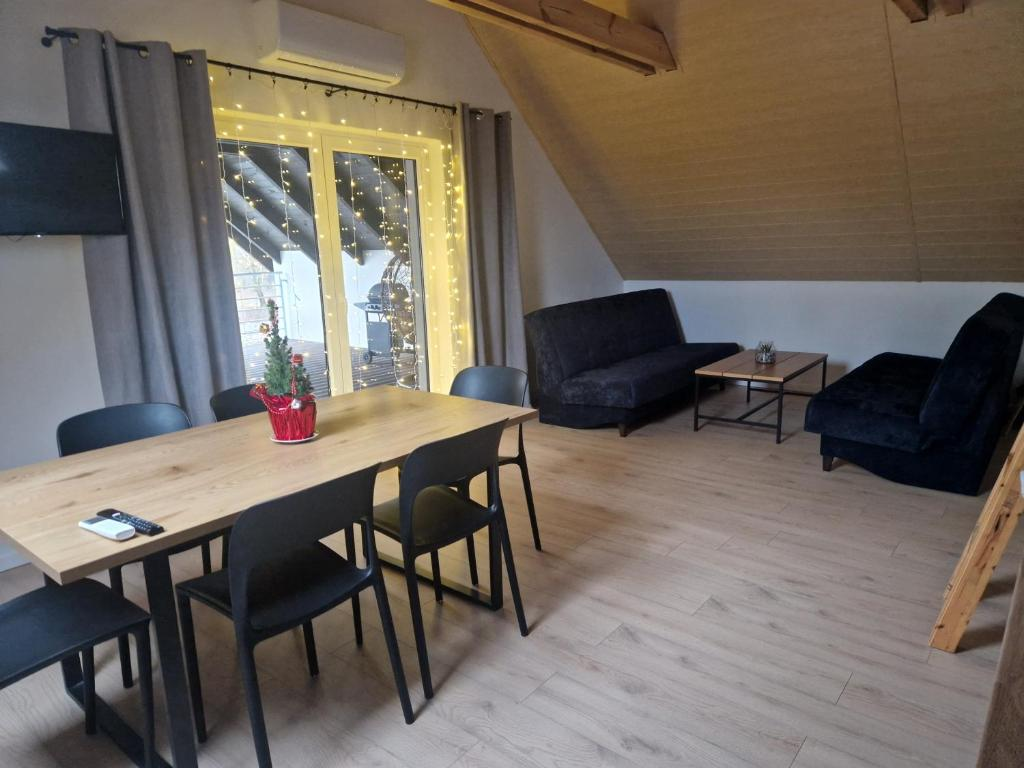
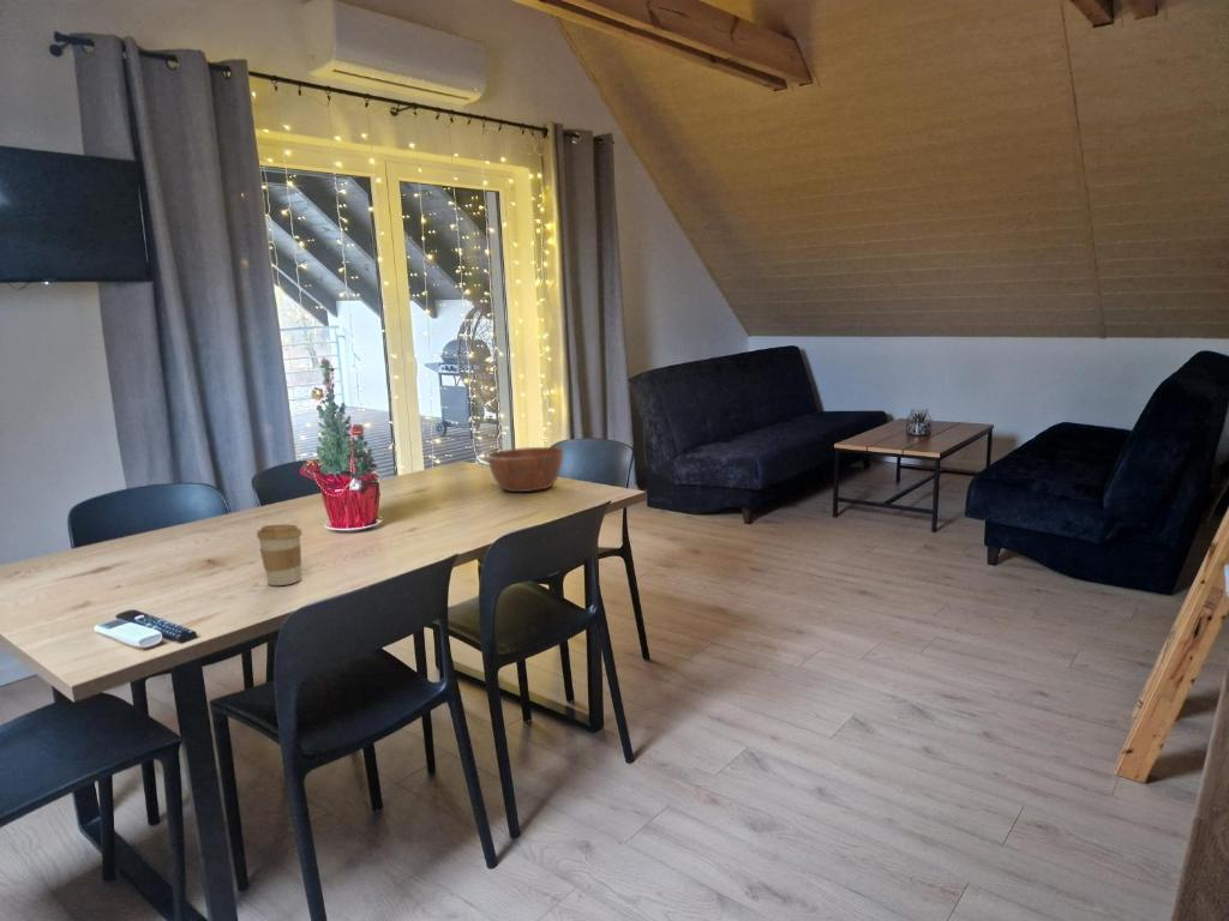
+ bowl (526, 470)
+ coffee cup (281, 553)
